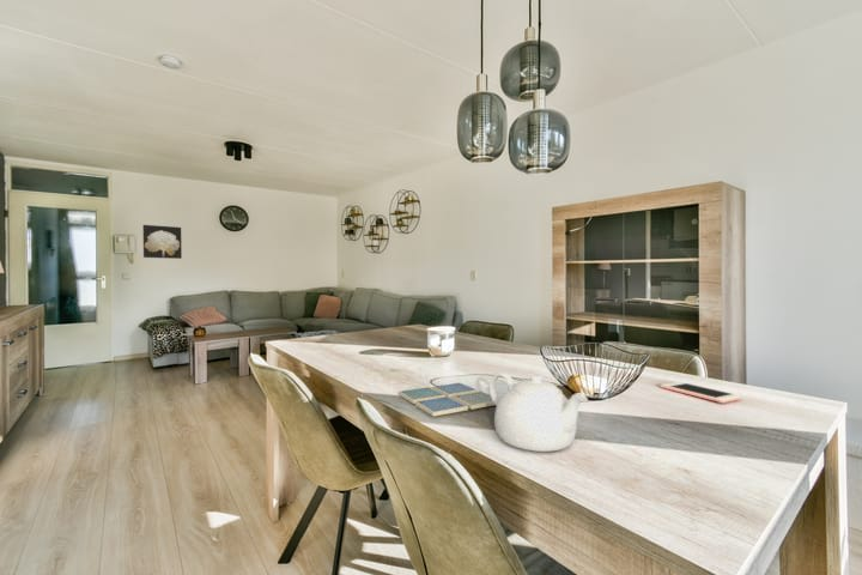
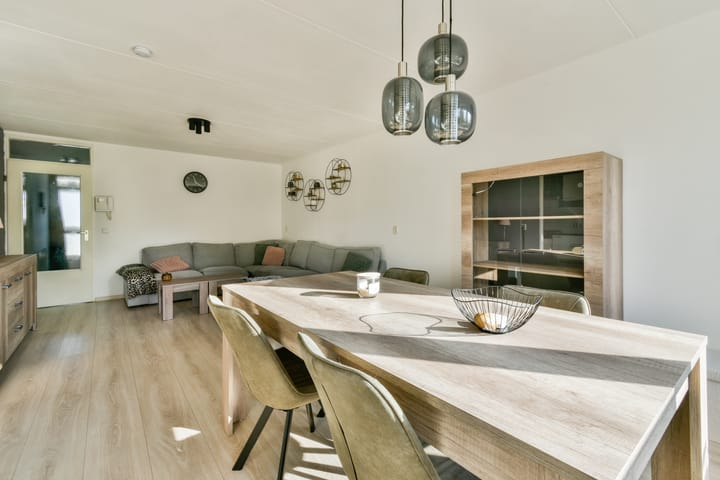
- teapot (533, 405)
- drink coaster (448, 397)
- wall art (162, 242)
- cell phone (698, 391)
